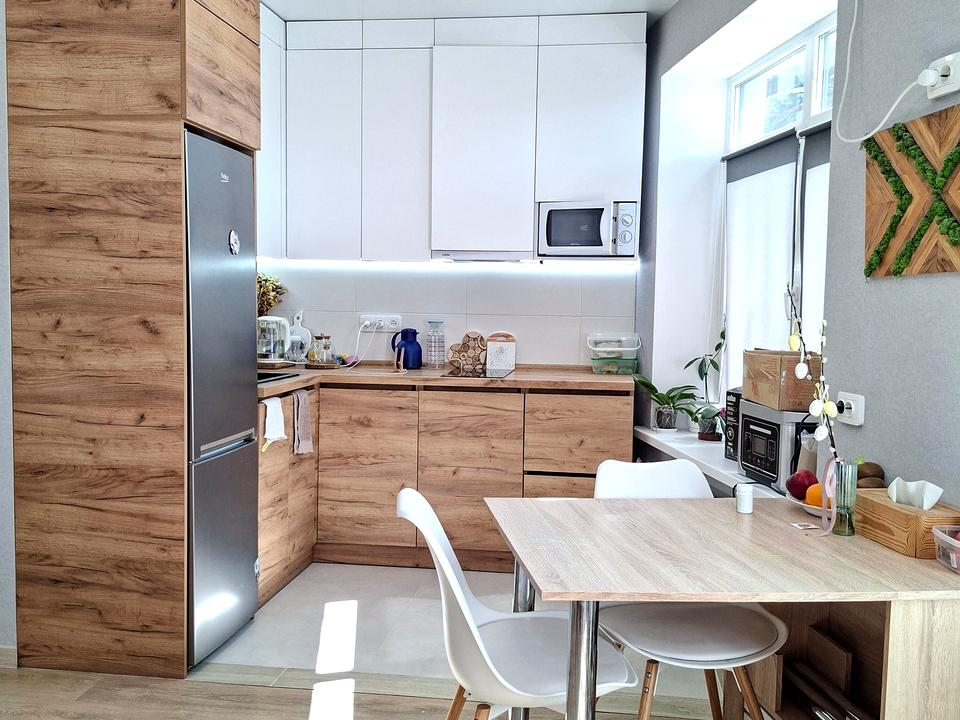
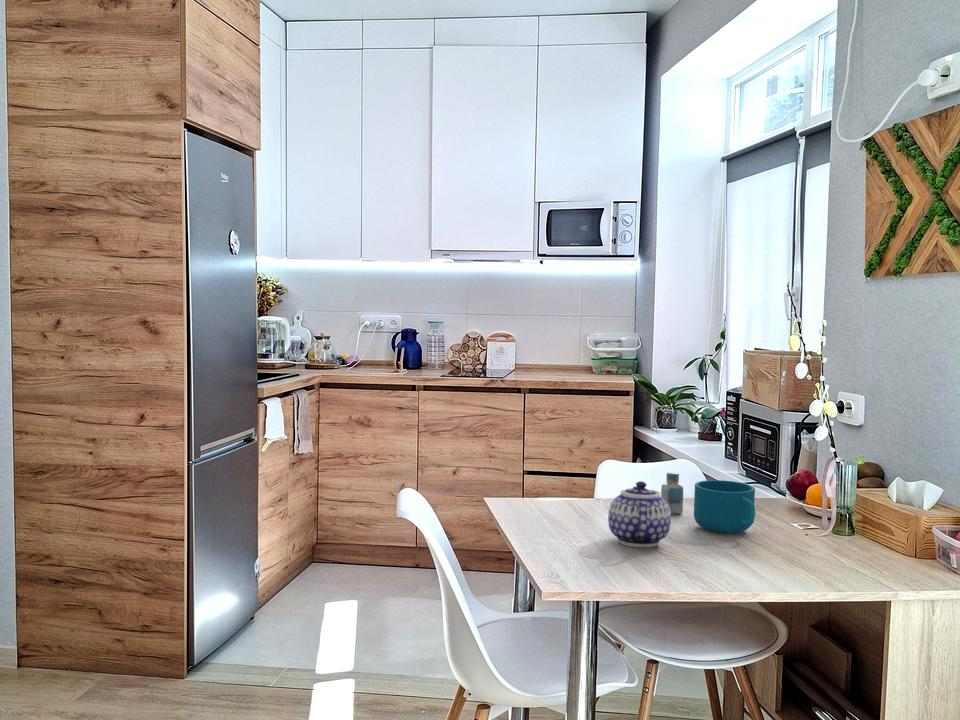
+ saltshaker (672, 492)
+ cup (729, 509)
+ teapot (639, 511)
